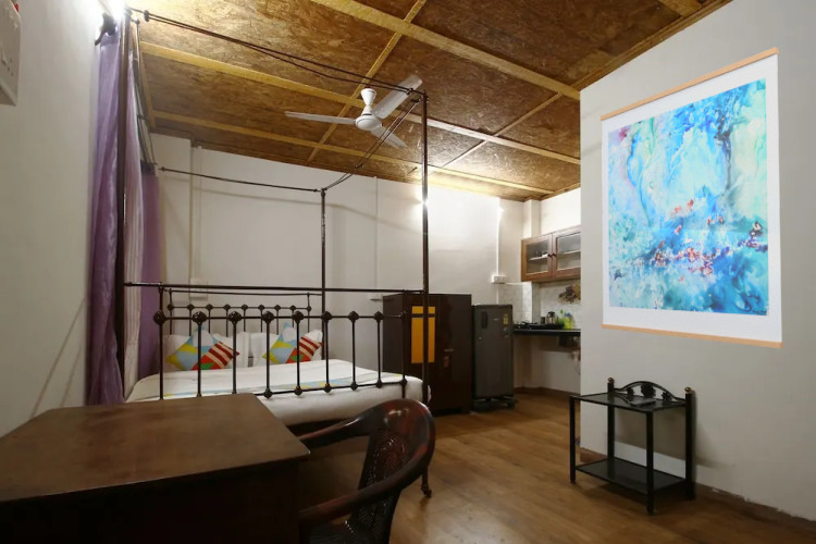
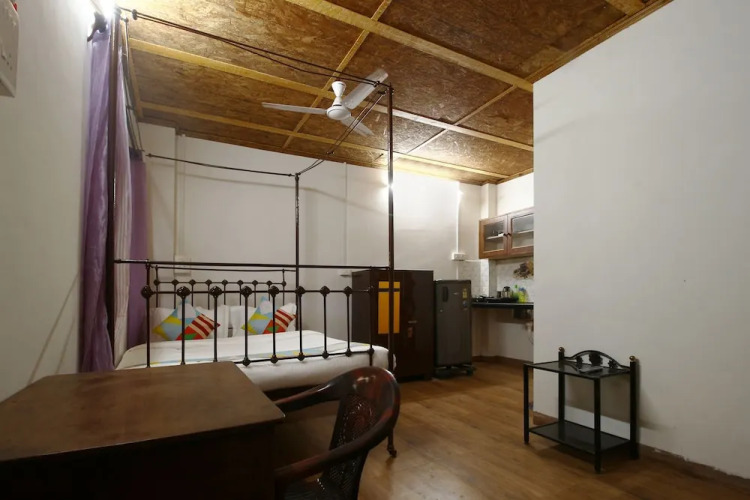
- wall art (675, 211)
